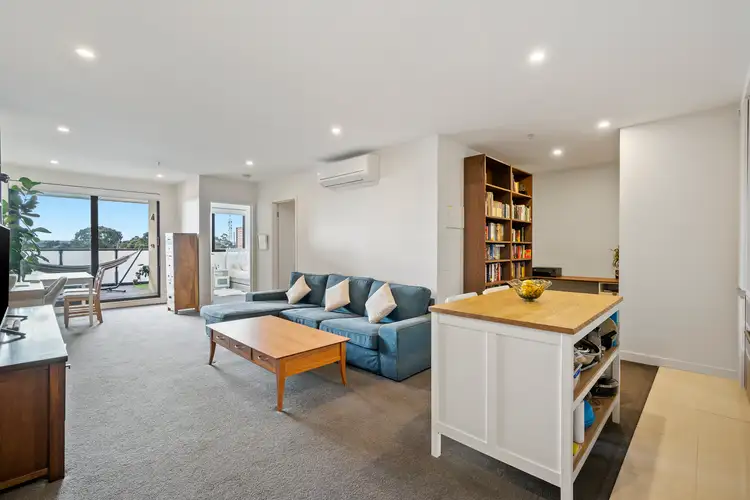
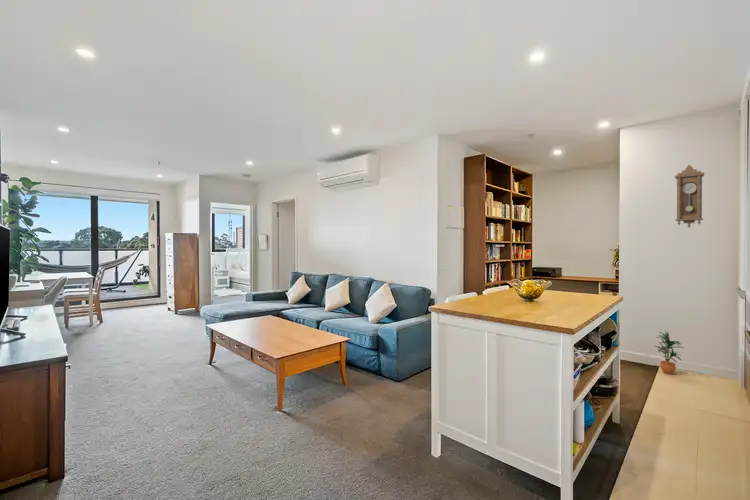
+ pendulum clock (689, 196)
+ potted plant (669, 351)
